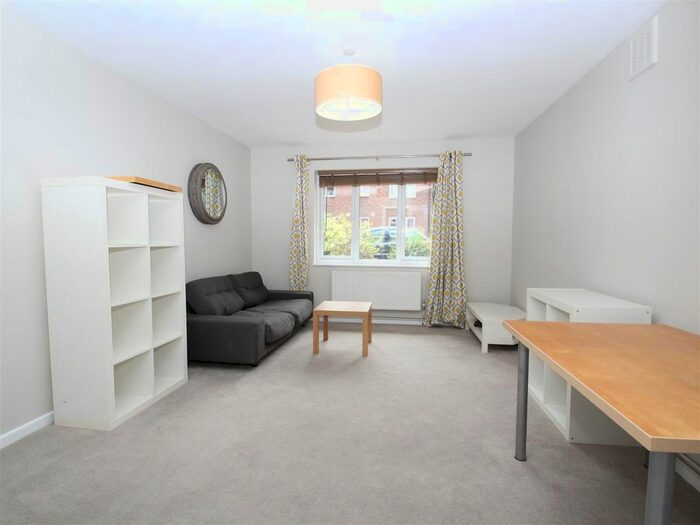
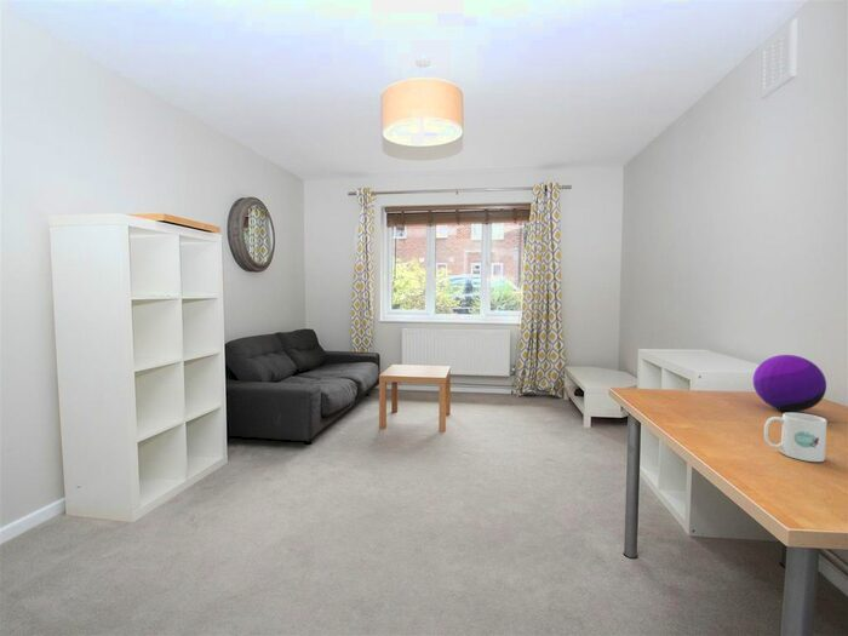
+ decorative orb (787, 383)
+ mug (793, 435)
